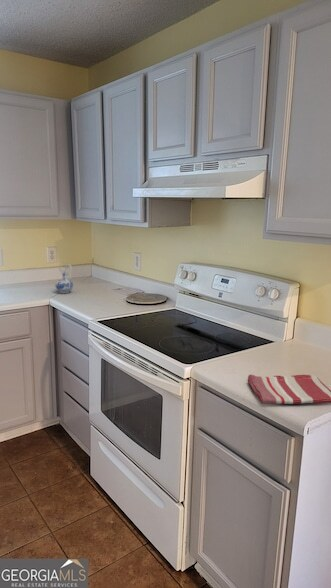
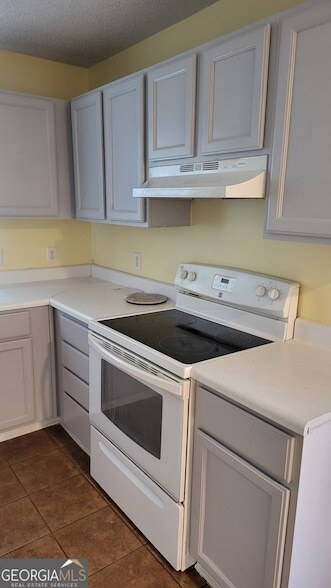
- dish towel (290, 388)
- ceramic pitcher (64, 278)
